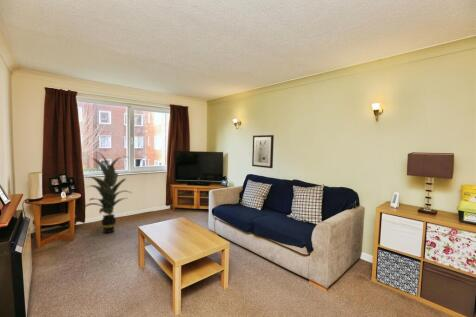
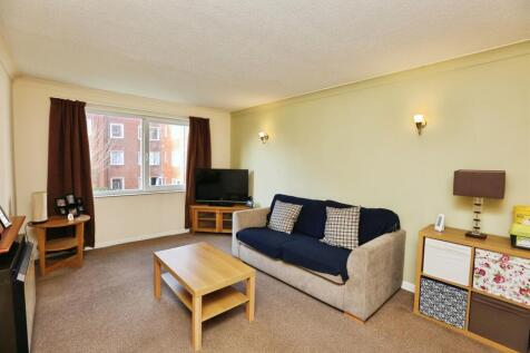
- indoor plant (105, 192)
- wall art (262, 151)
